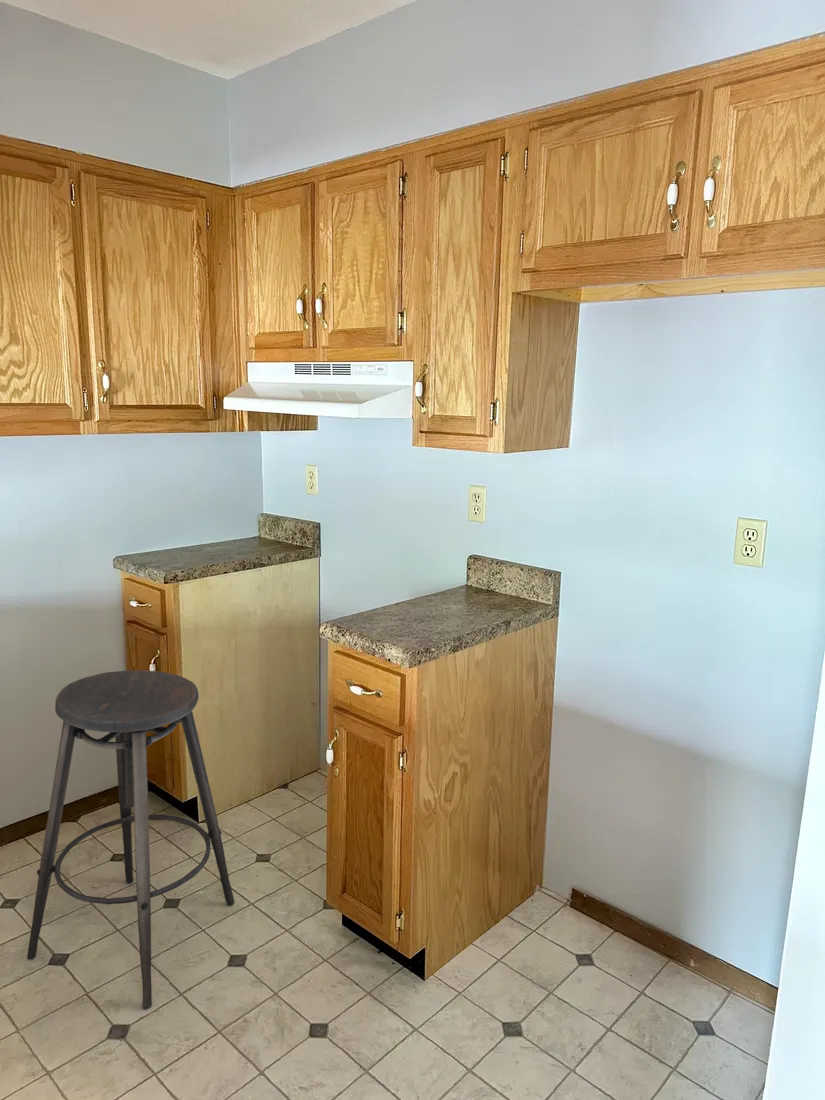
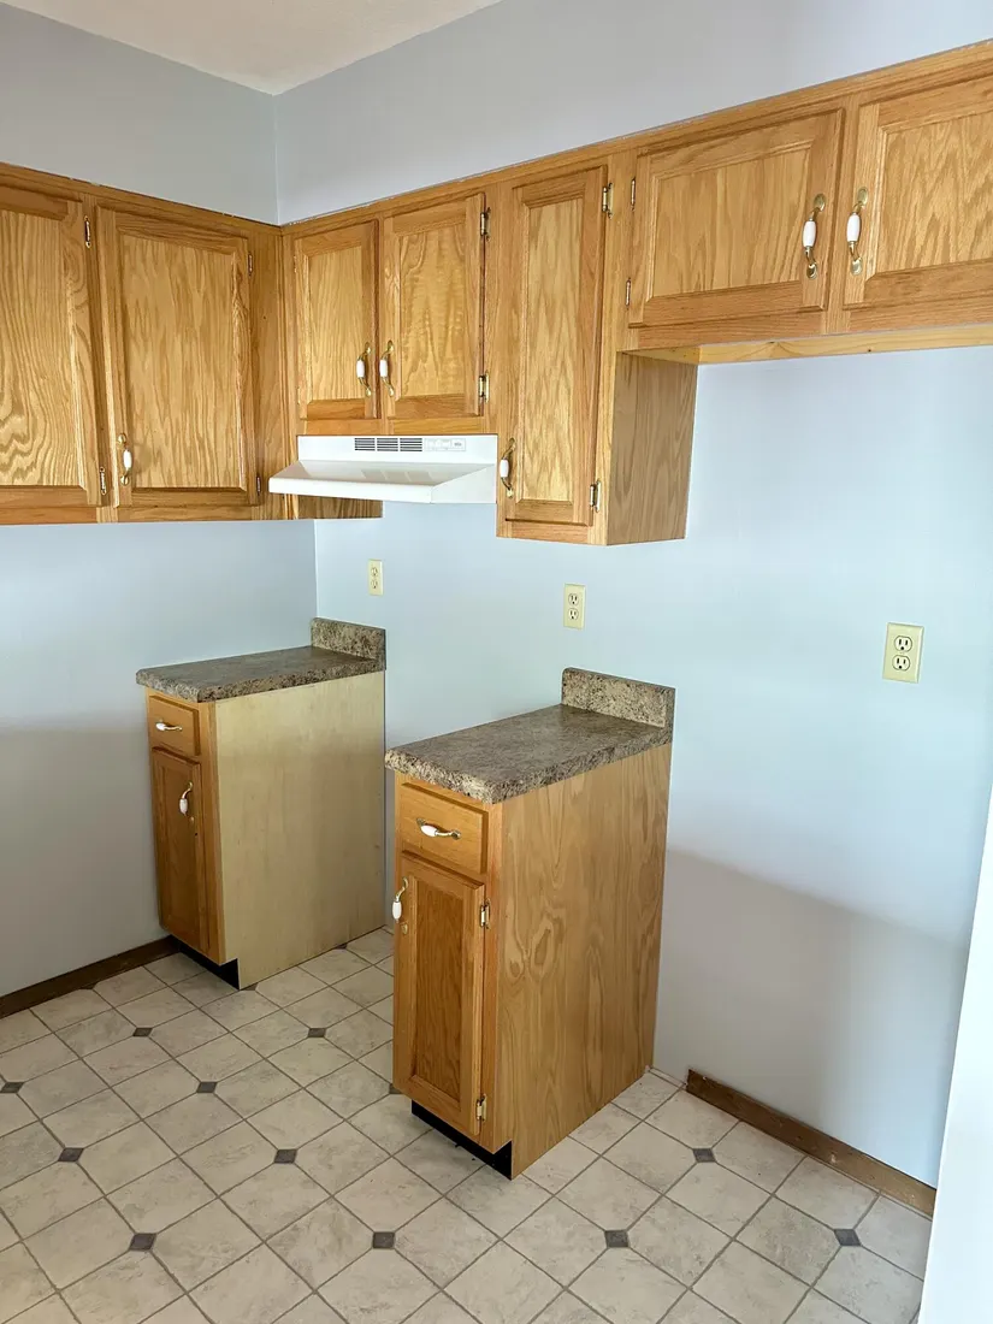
- stool (128, 819)
